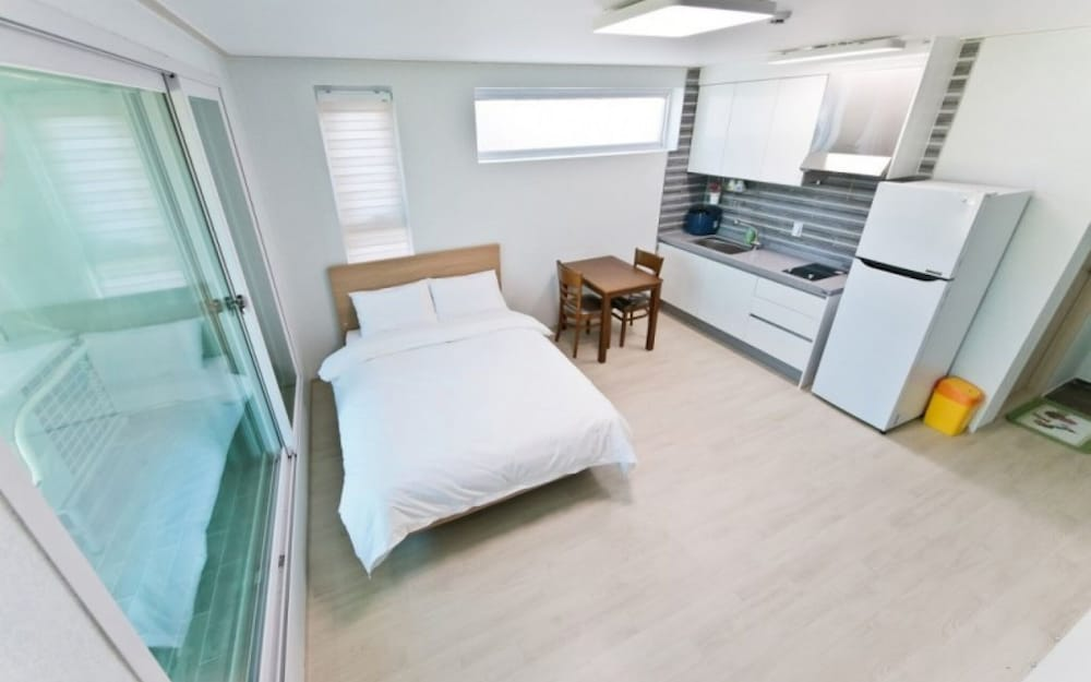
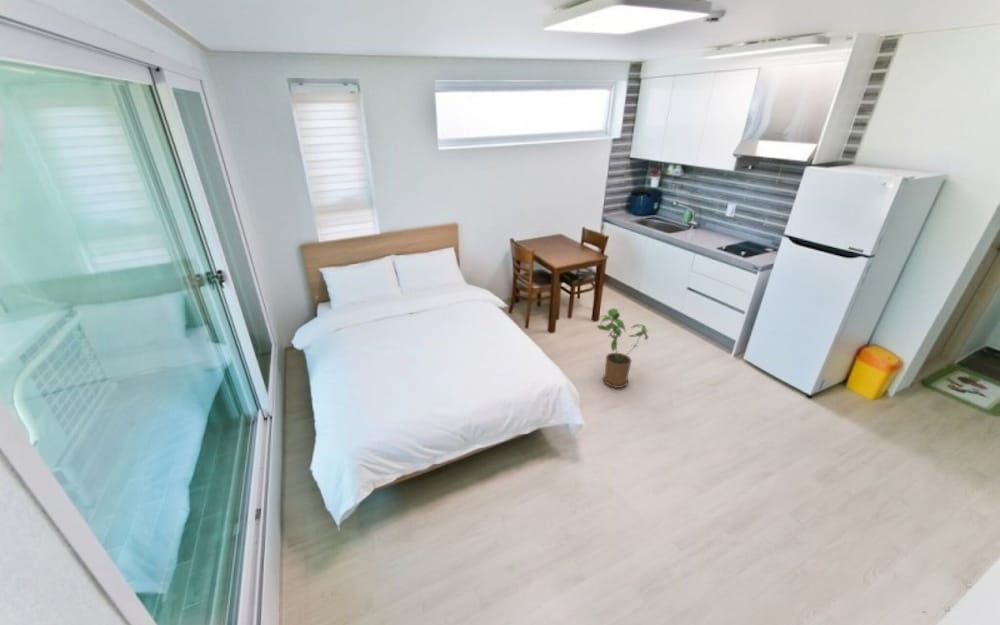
+ house plant (616, 345)
